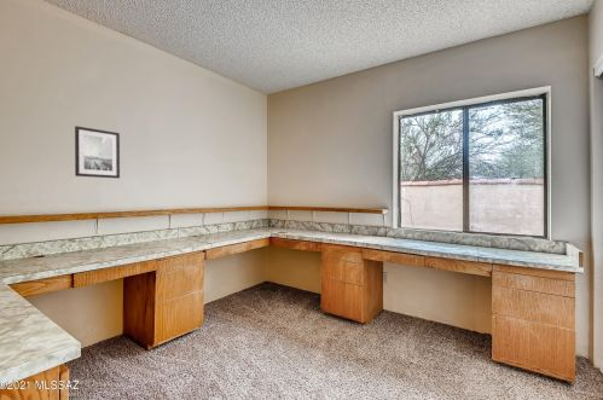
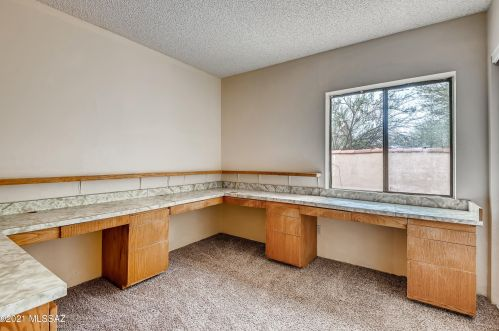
- wall art (98, 153)
